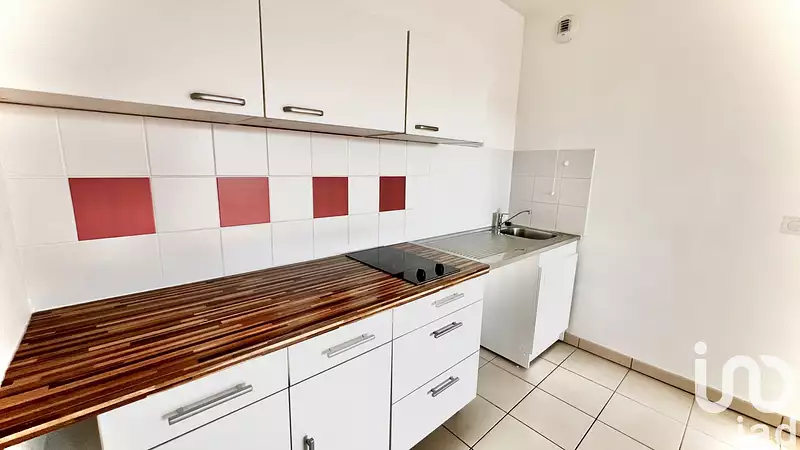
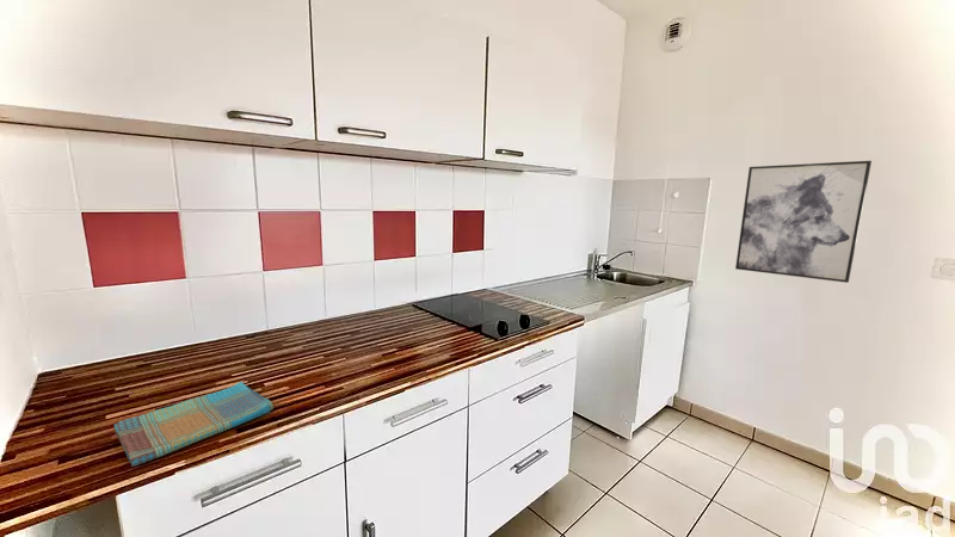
+ wall art (795, 221)
+ dish towel (197, 415)
